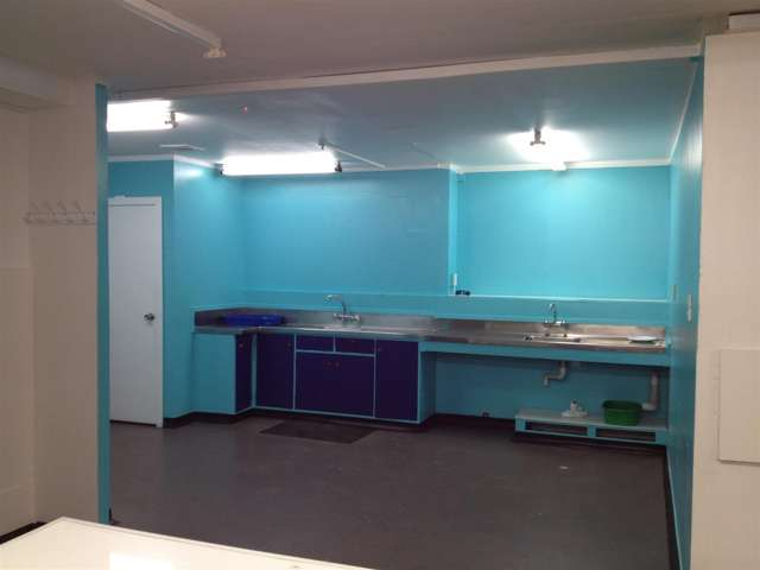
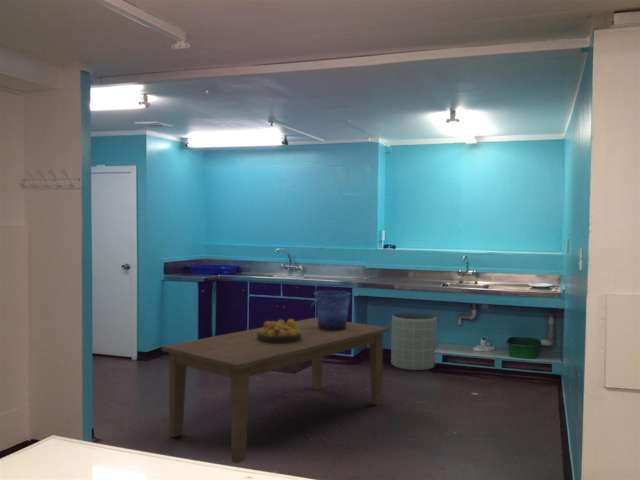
+ trash can (413, 340)
+ fruit bowl (279, 329)
+ bucket (330, 310)
+ dining table (283, 367)
